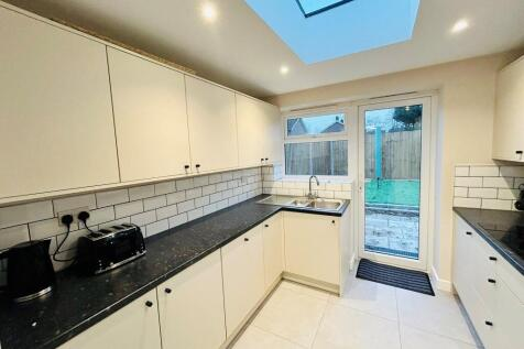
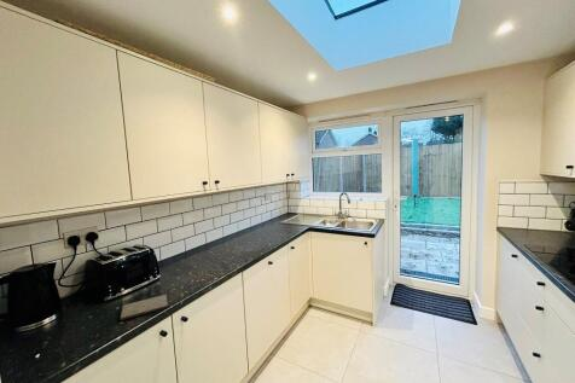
+ cutting board (145, 306)
